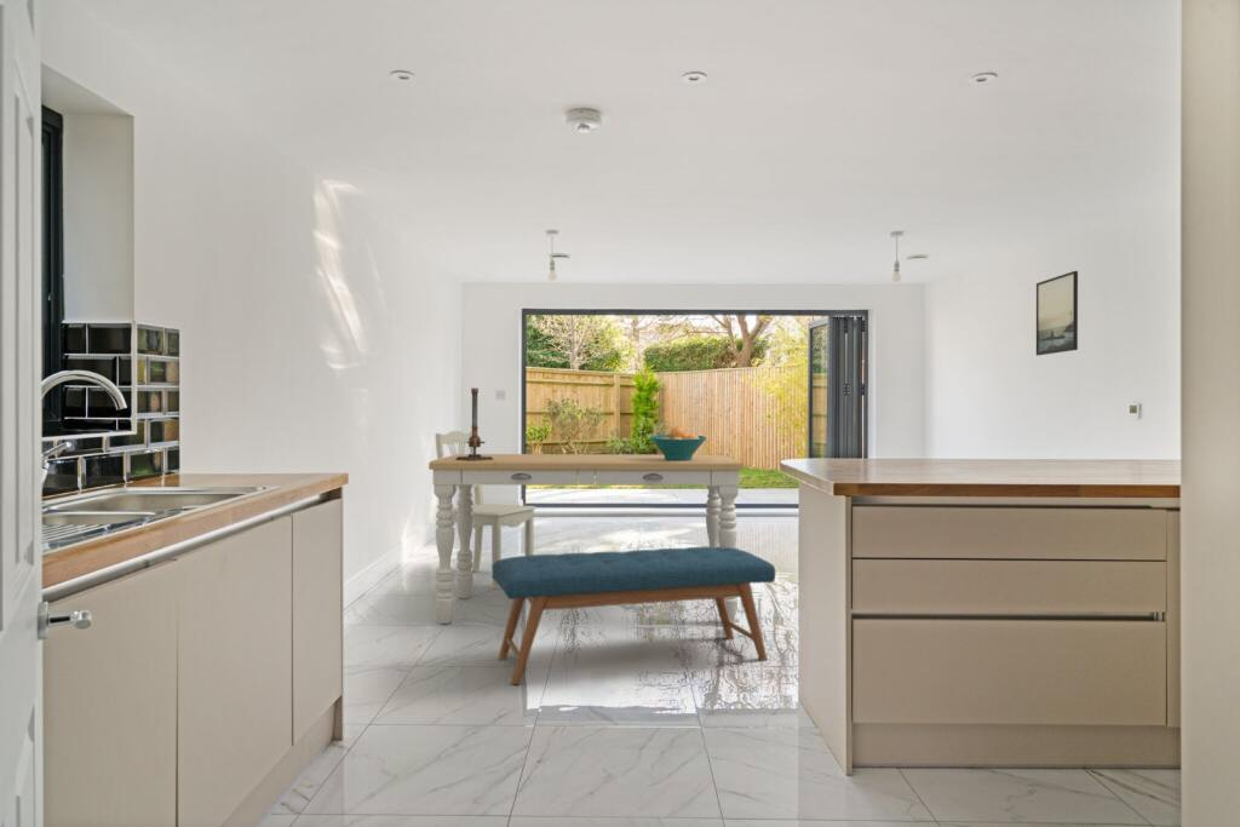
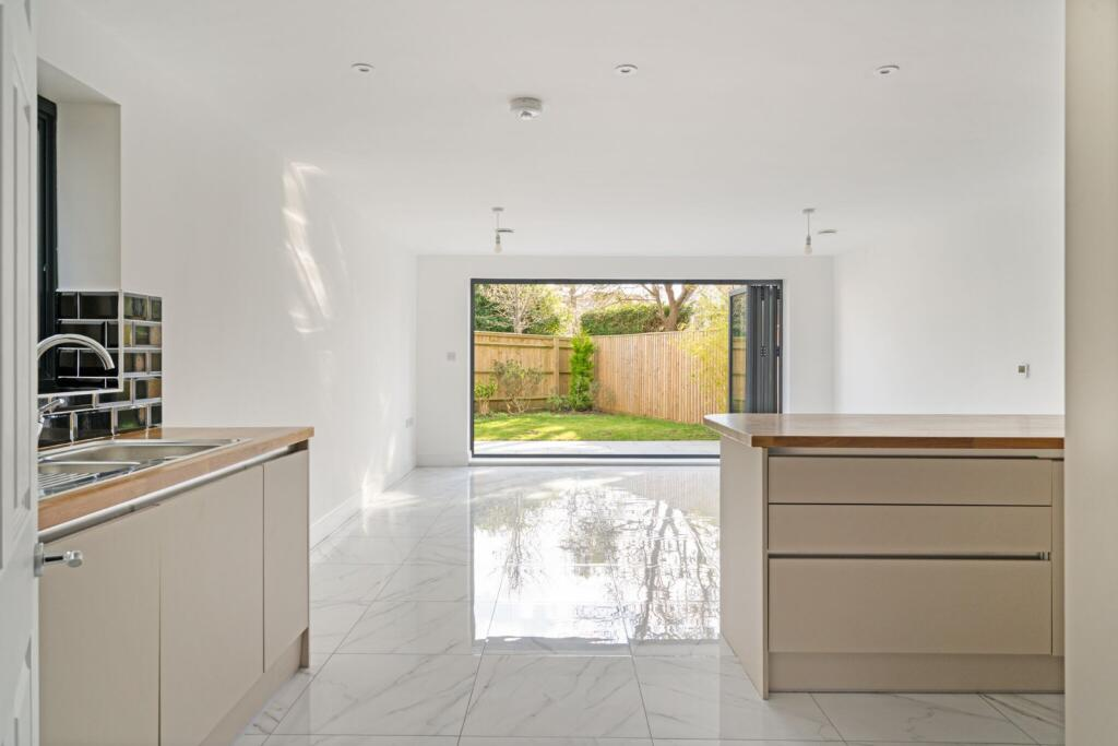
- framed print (1056, 315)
- fruit bowl (678, 442)
- bench (632, 603)
- candlestick (475, 423)
- dining chair (484, 505)
- dining table (587, 484)
